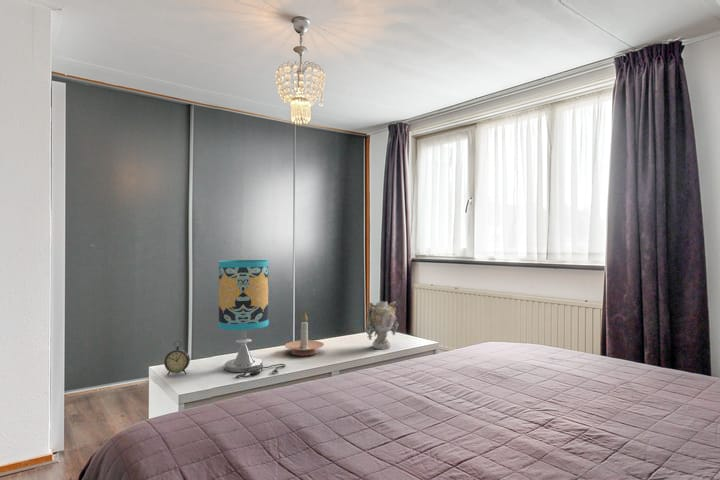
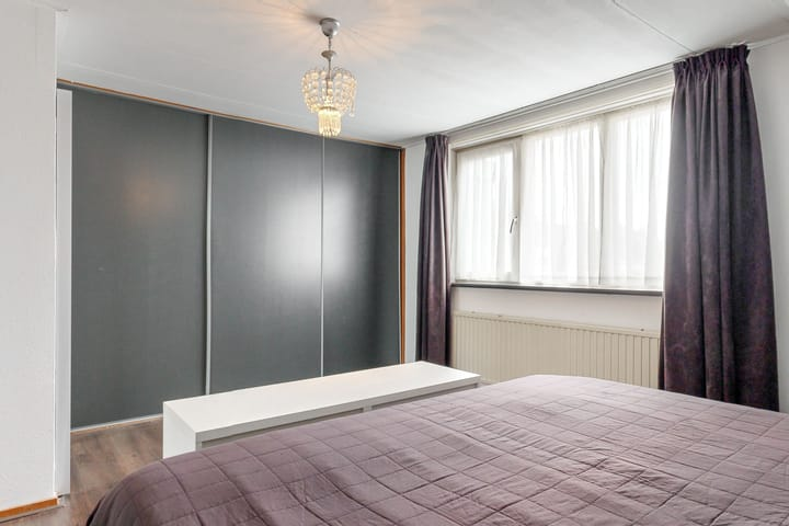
- vase (381, 323)
- alarm clock (177, 357)
- table lamp (252, 314)
- candle holder (304, 331)
